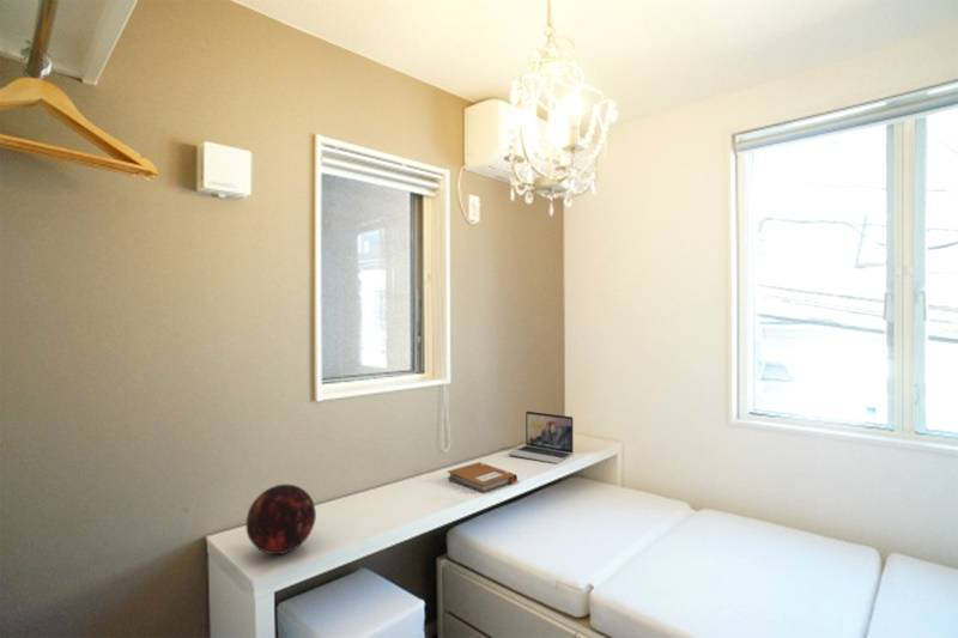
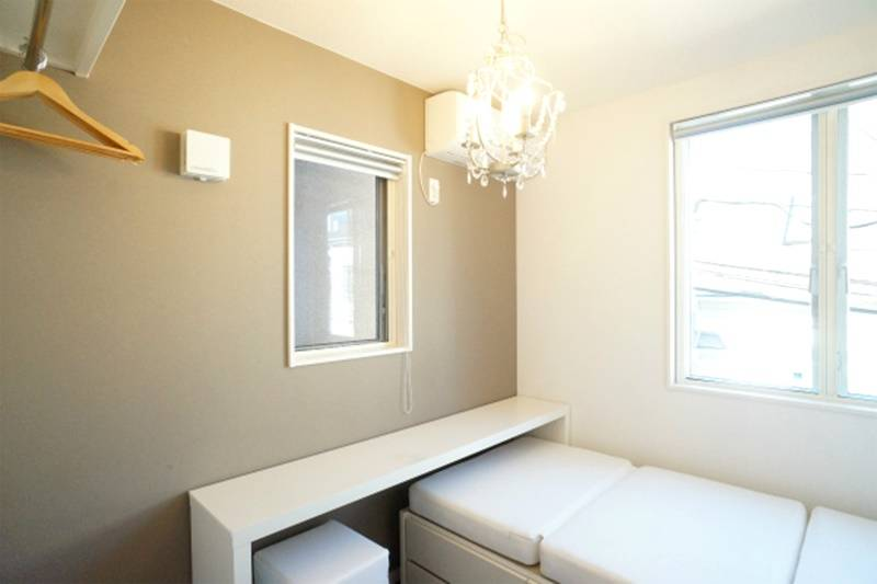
- laptop (540, 436)
- notebook (483, 476)
- decorative orb (281, 518)
